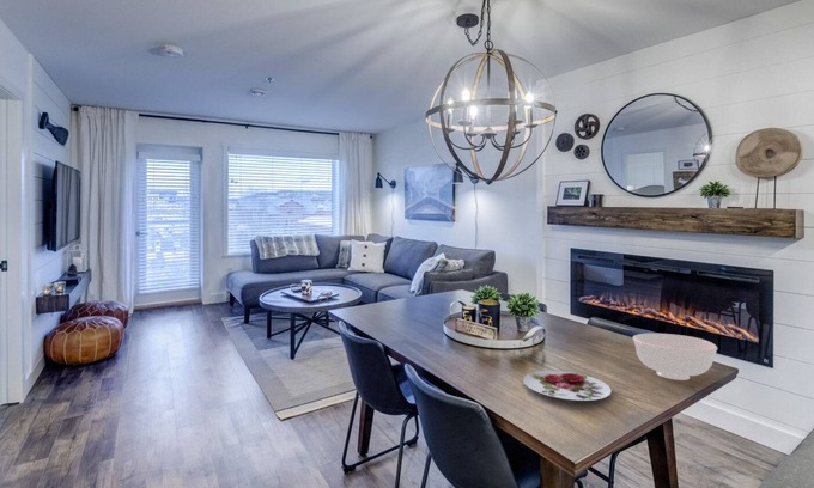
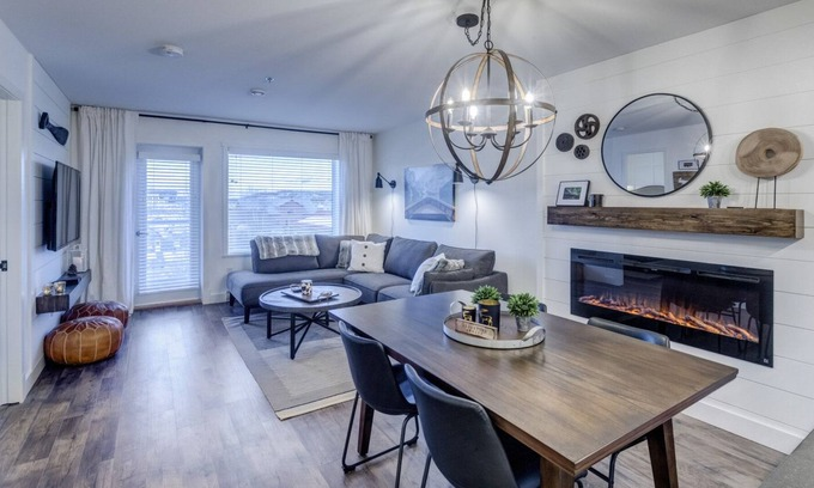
- bowl (672, 358)
- plate (565, 383)
